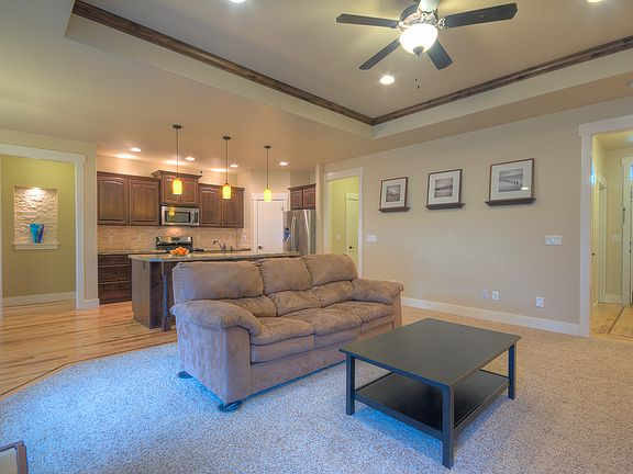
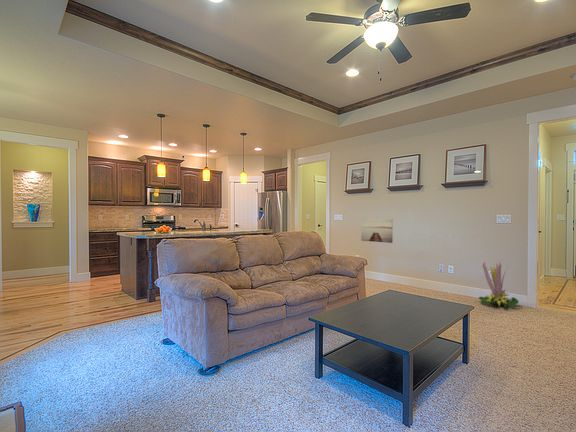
+ wall art (376, 230)
+ decorative plant (497, 282)
